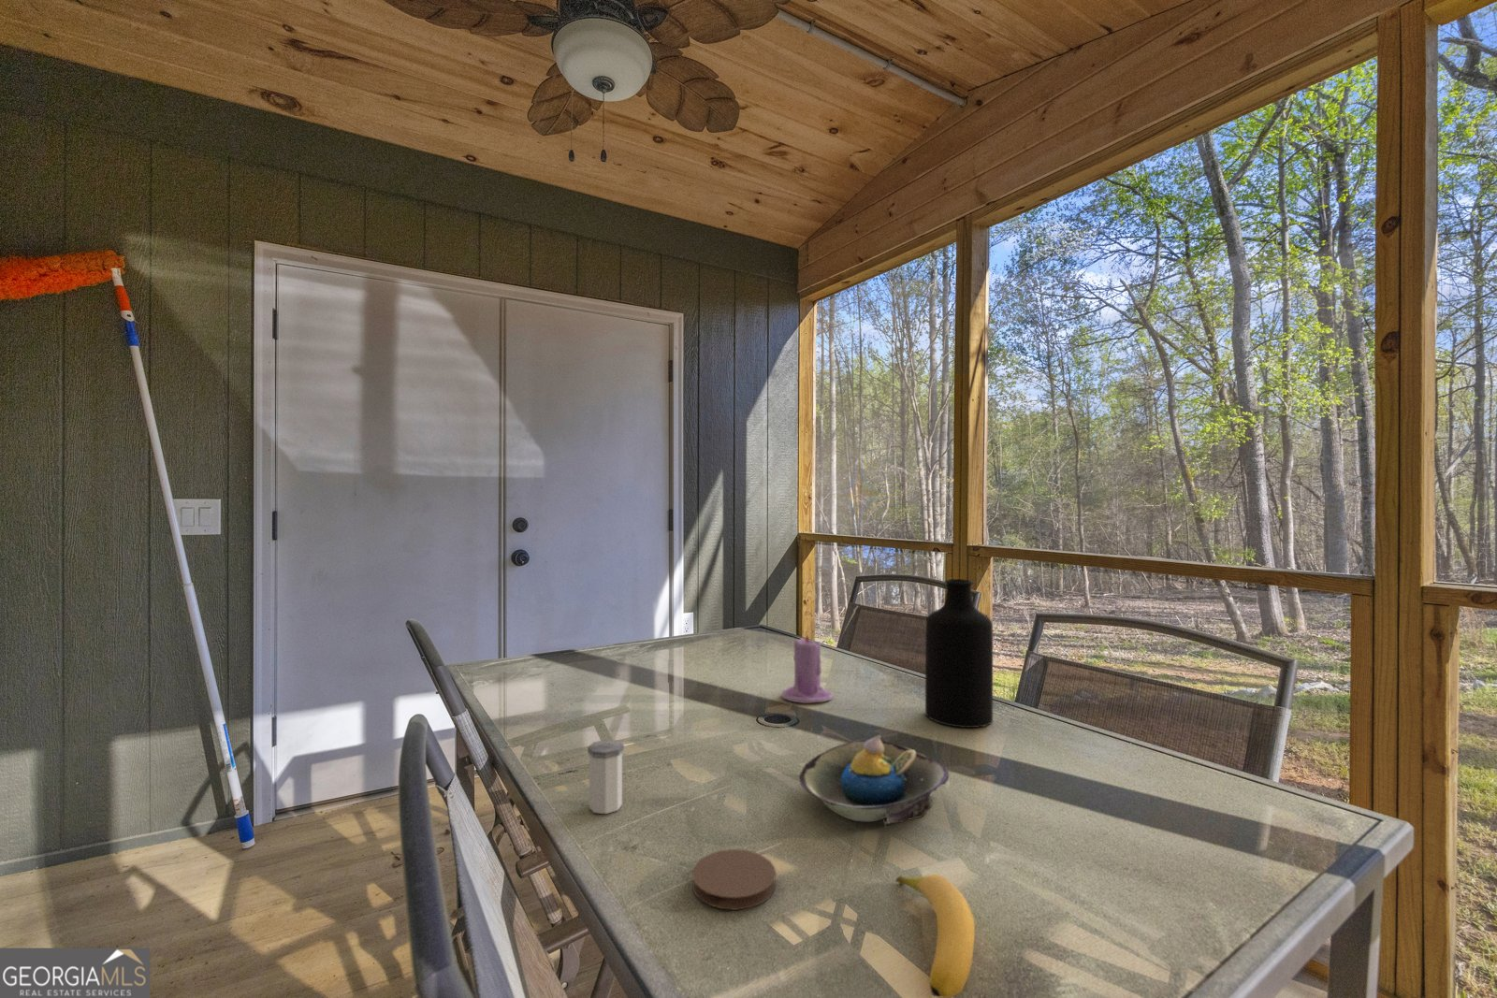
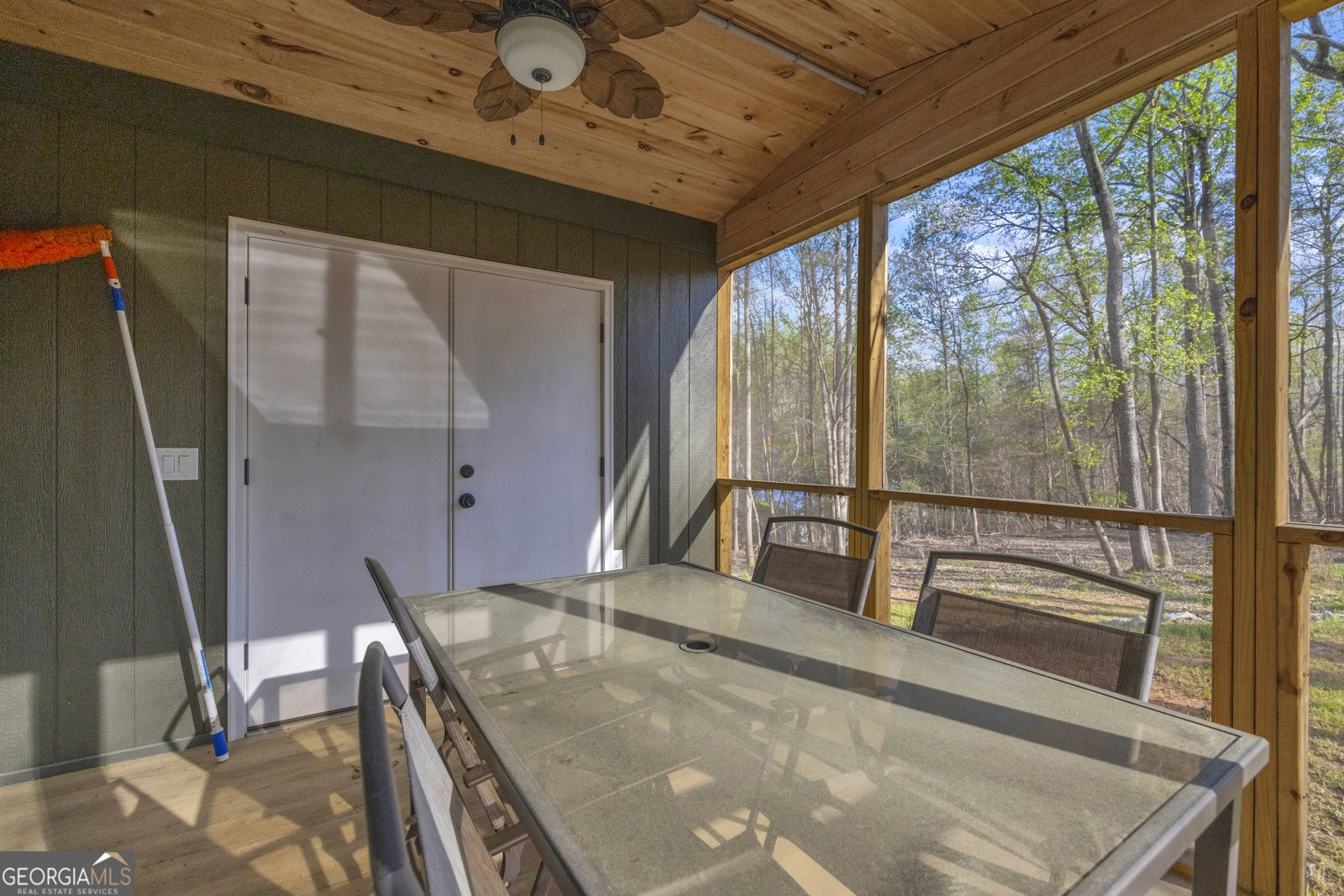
- salt shaker (605, 775)
- banana (937, 919)
- coaster (734, 878)
- candle (805, 663)
- decorative bowl (875, 762)
- bottle (958, 648)
